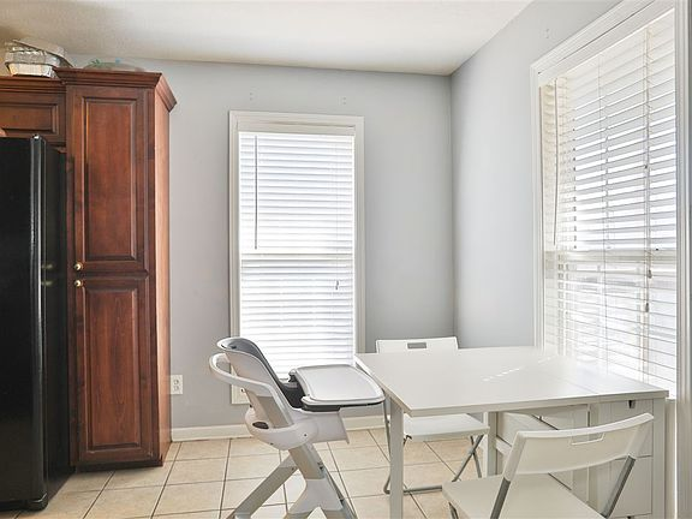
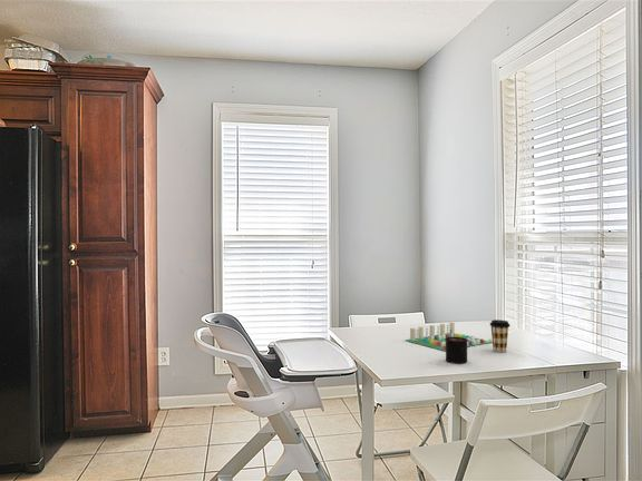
+ candle (456, 344)
+ coffee cup (499, 335)
+ board game (448, 334)
